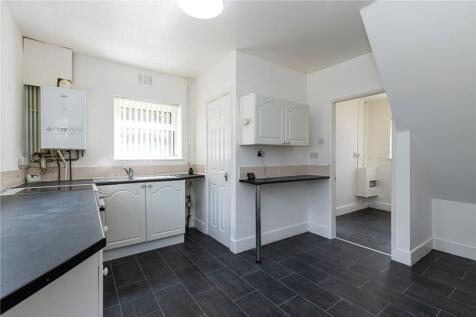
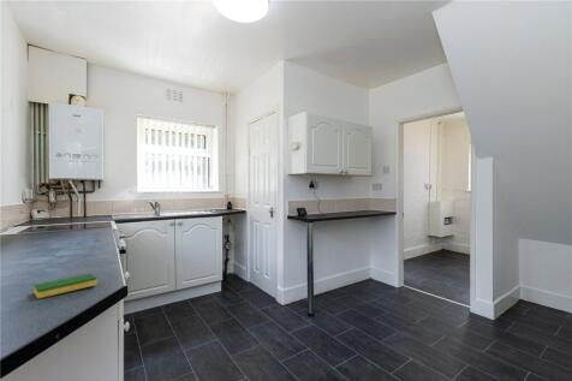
+ dish sponge (66, 285)
